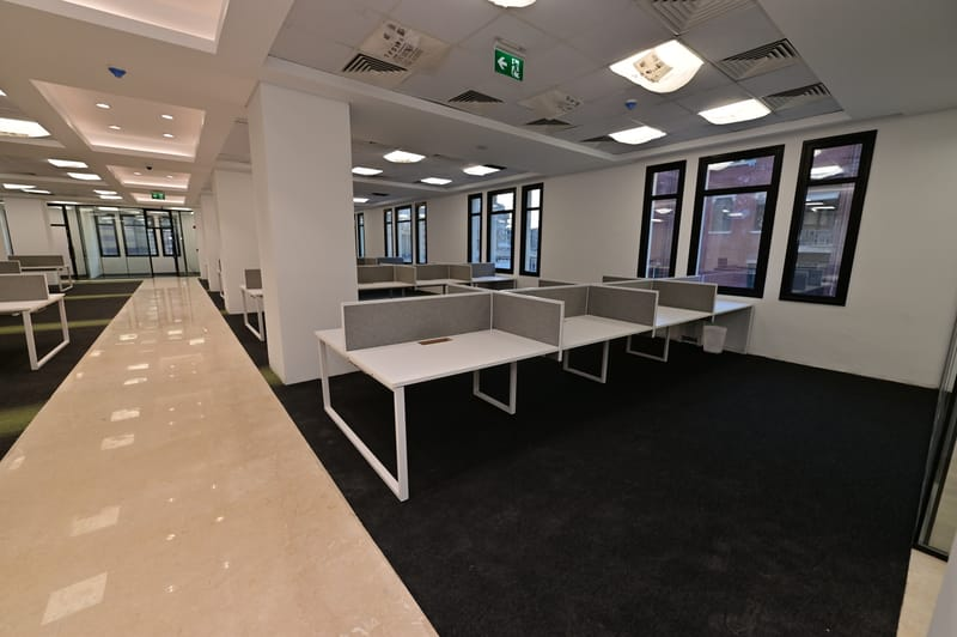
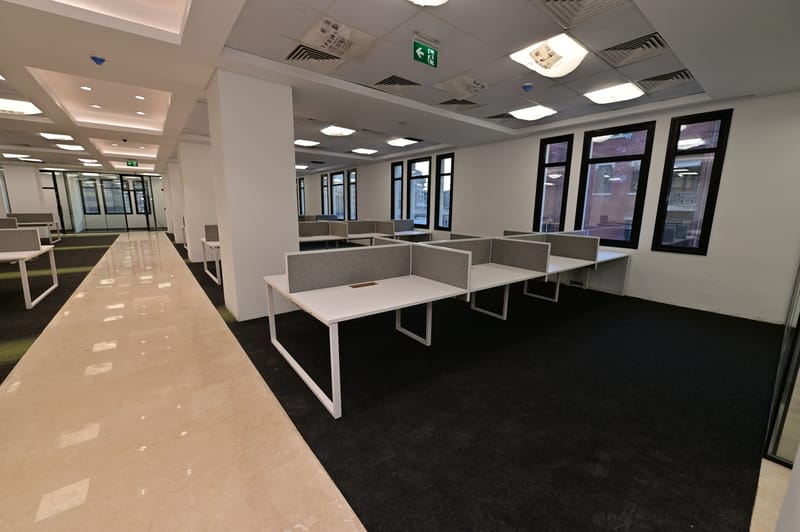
- wastebasket (713, 339)
